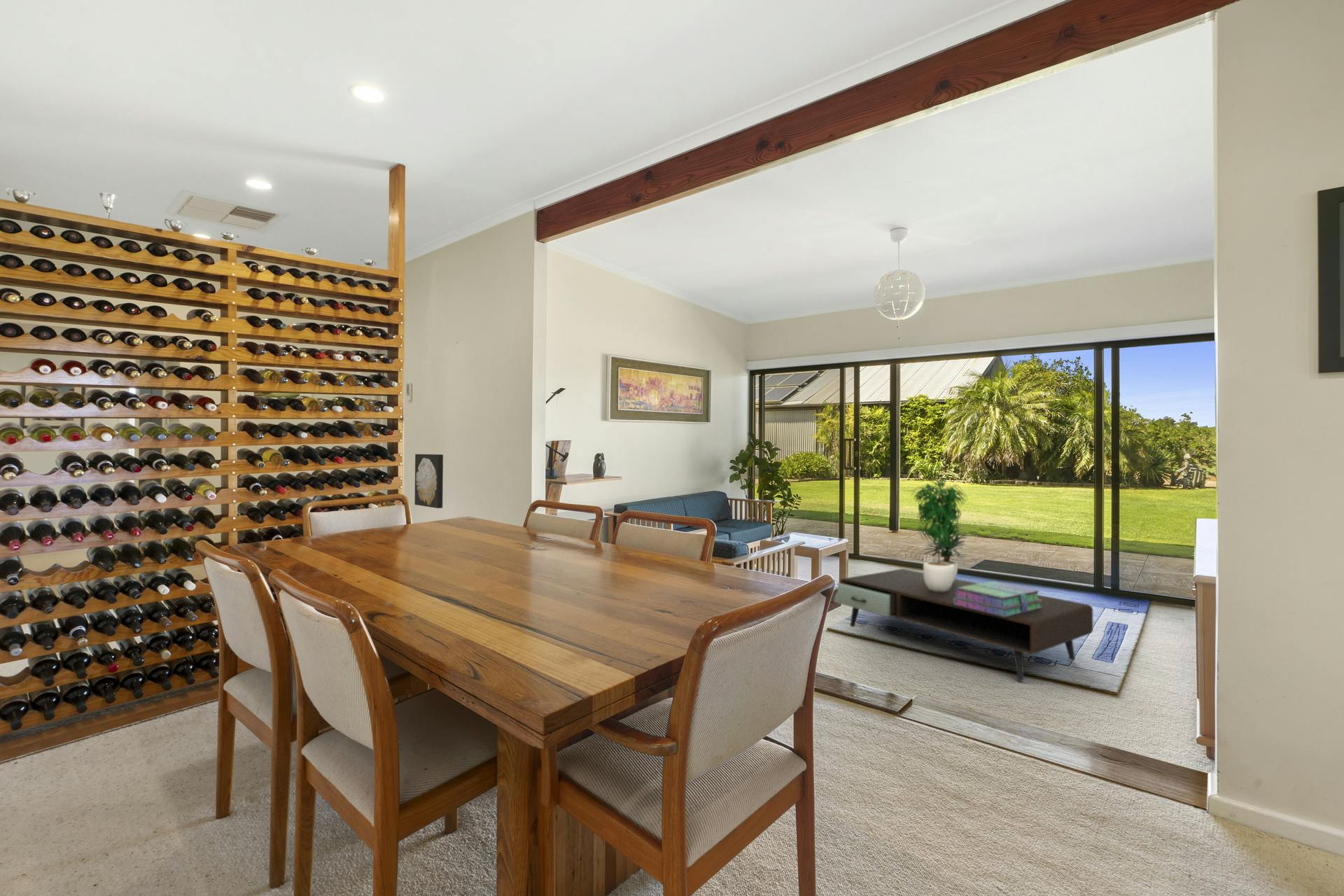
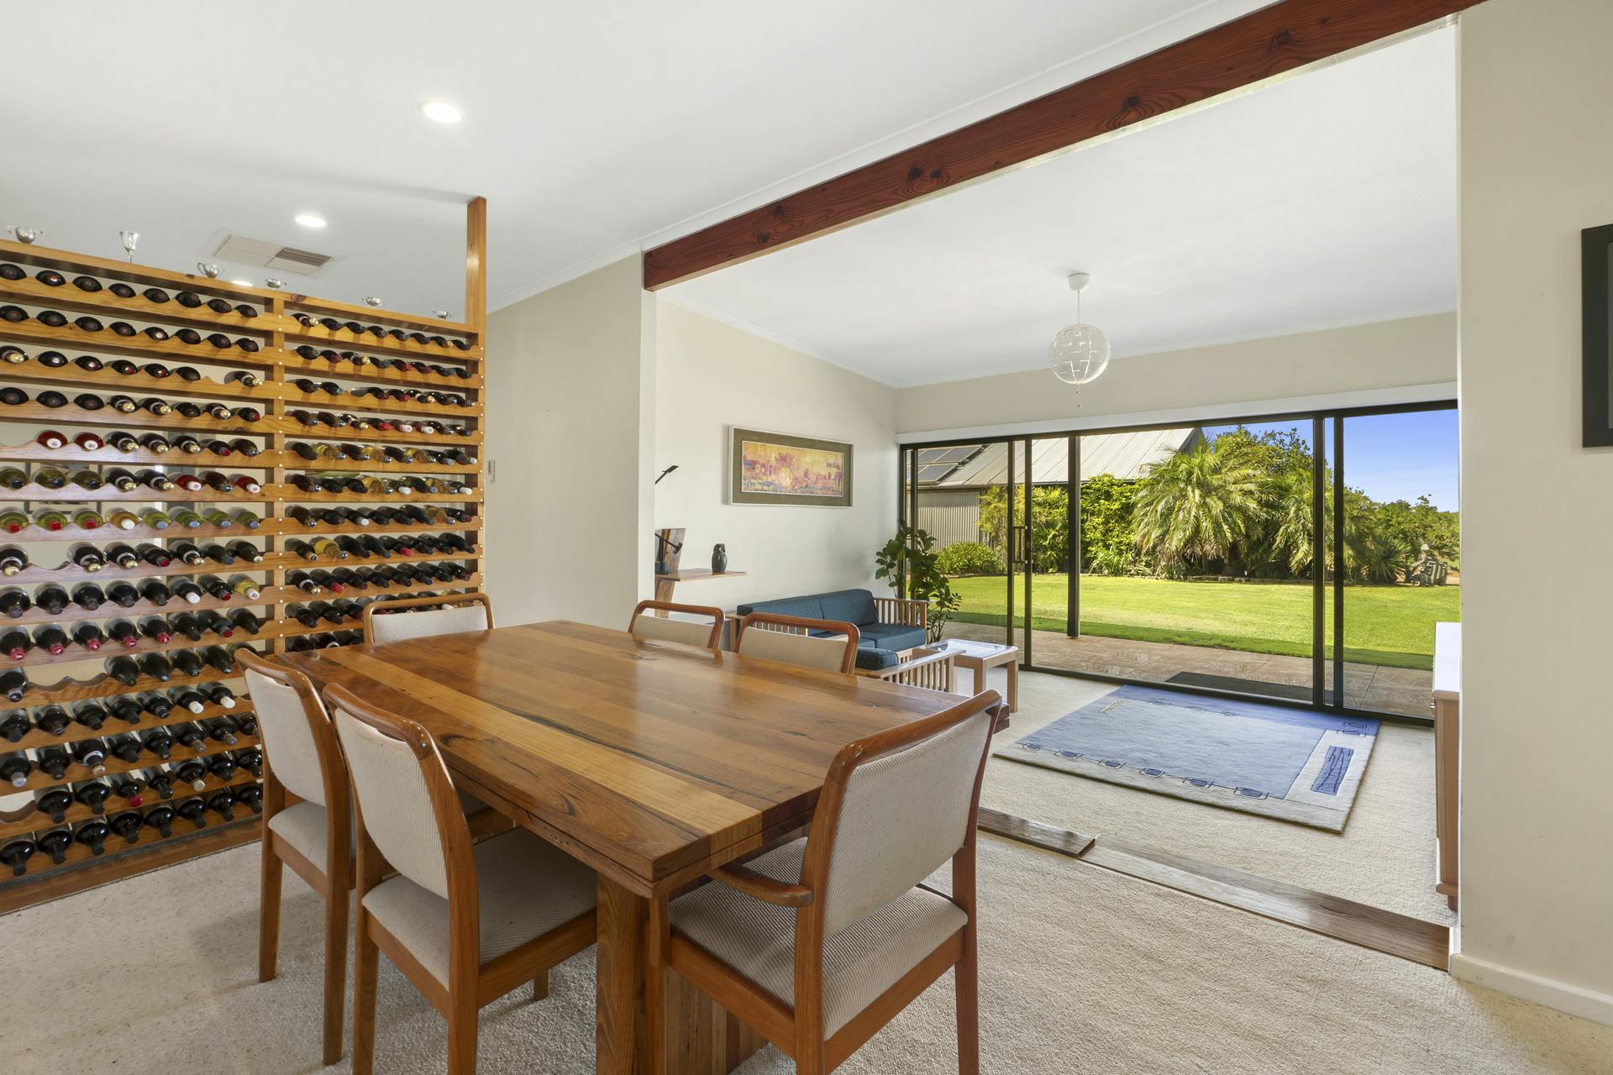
- stack of books (997, 596)
- wall art (428, 480)
- potted plant (944, 528)
- coffee table (948, 617)
